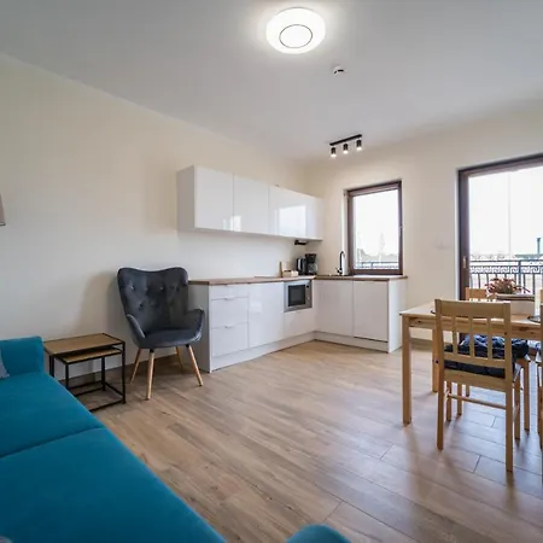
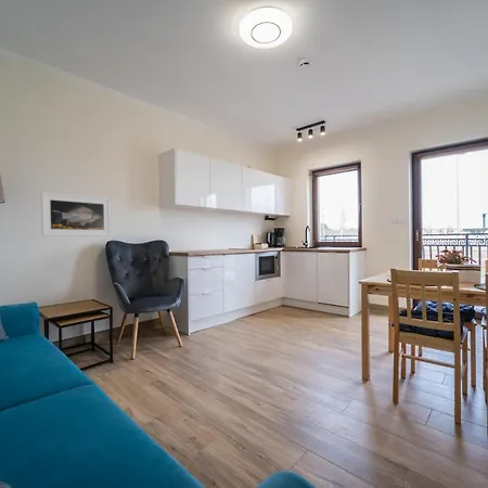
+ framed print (78, 216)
